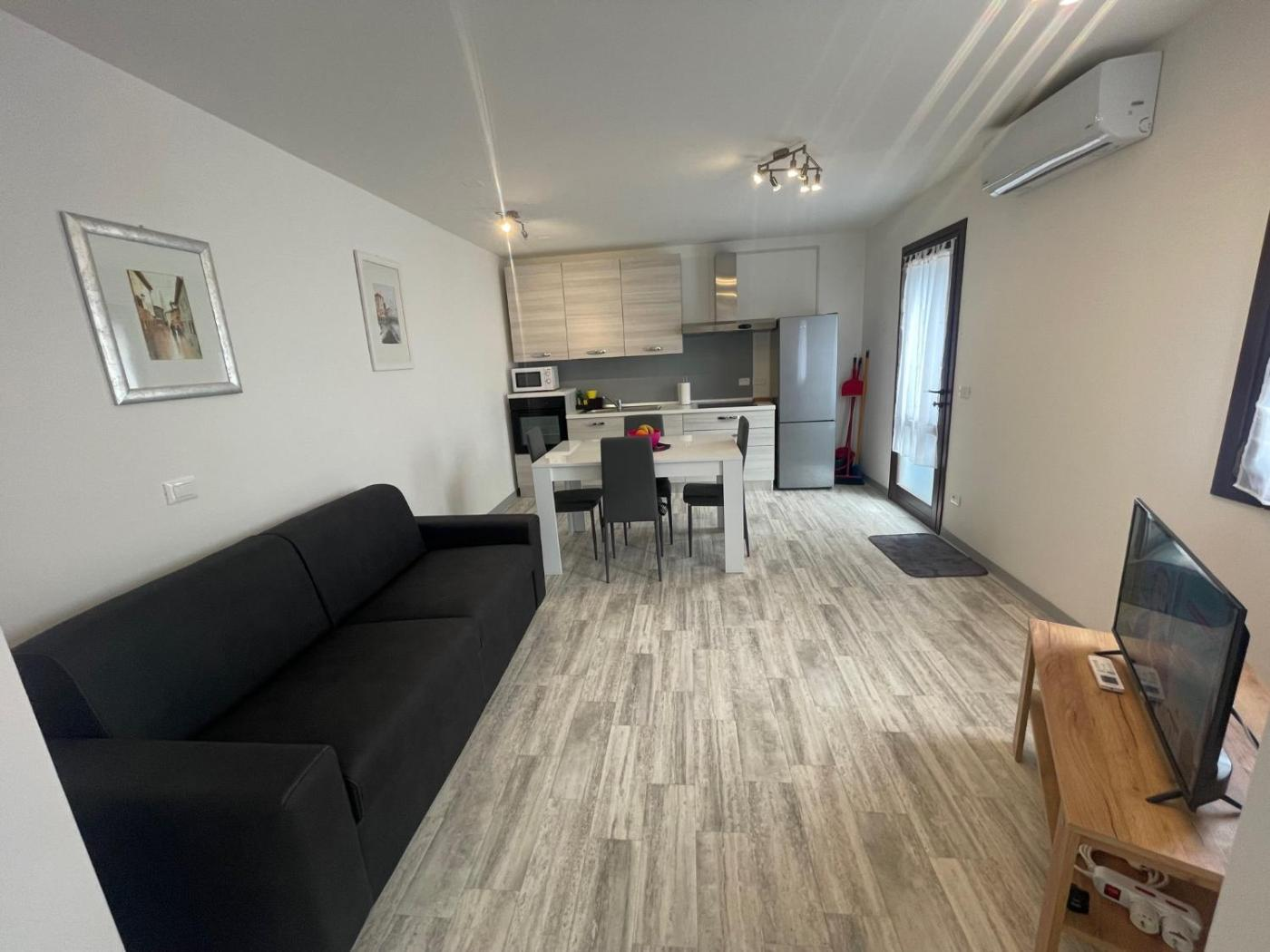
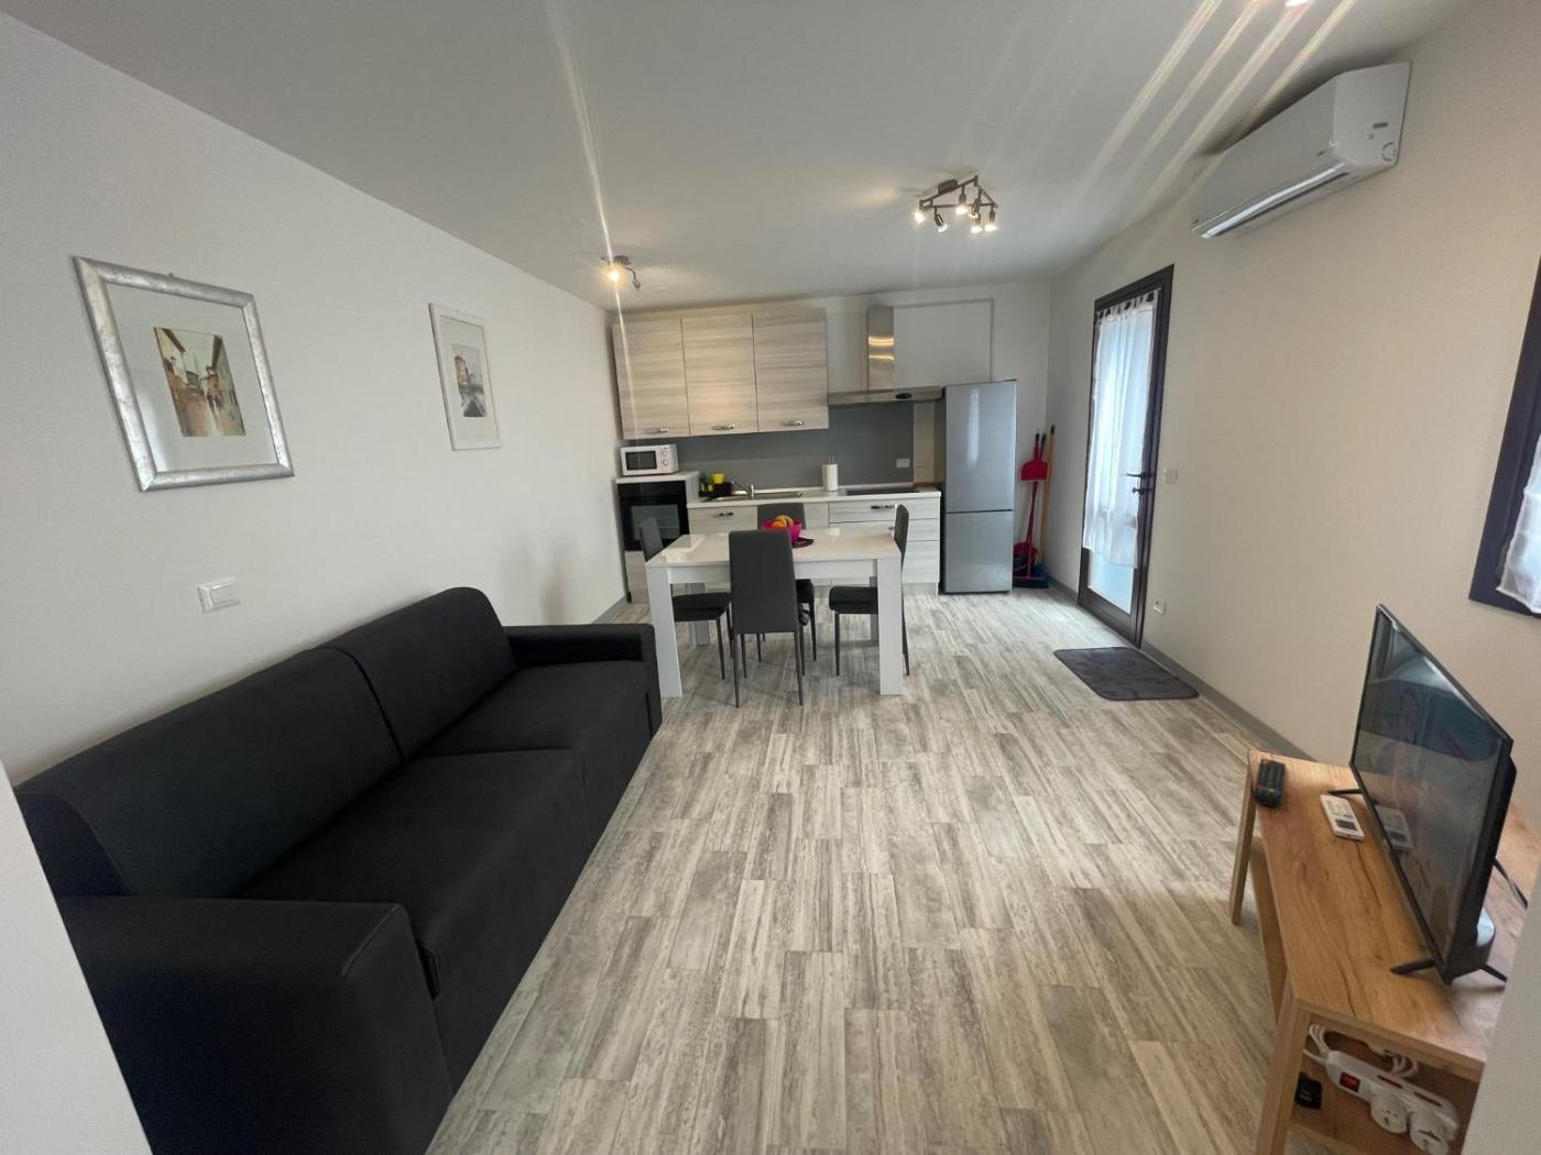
+ remote control (1269, 781)
